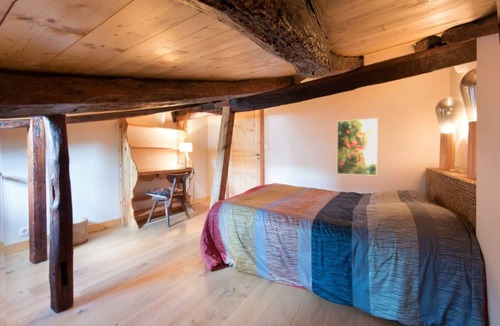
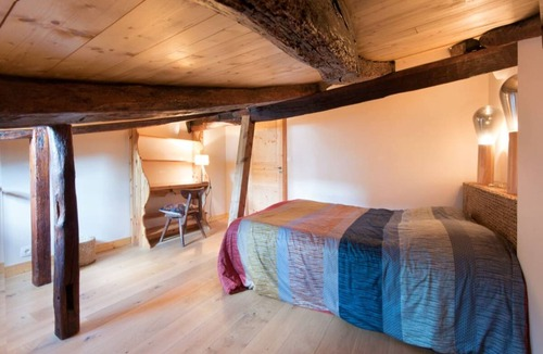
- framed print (356, 147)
